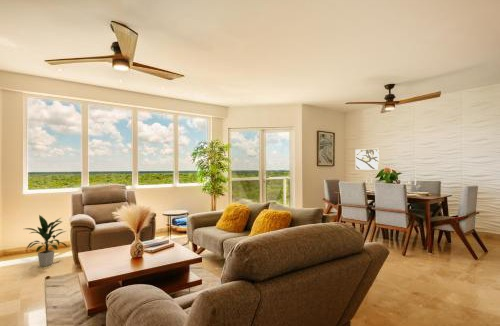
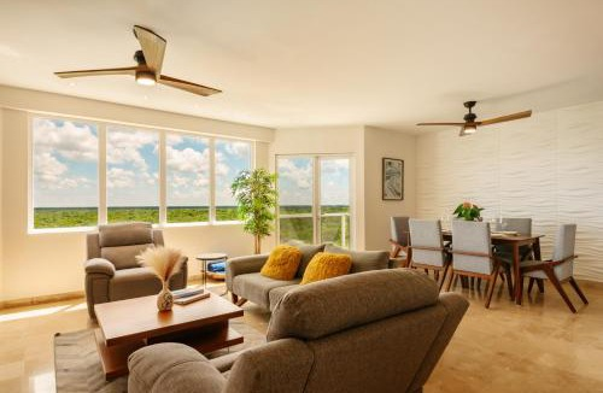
- indoor plant (48, 239)
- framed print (367, 159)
